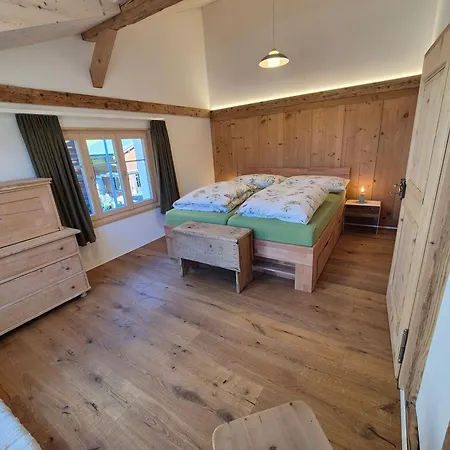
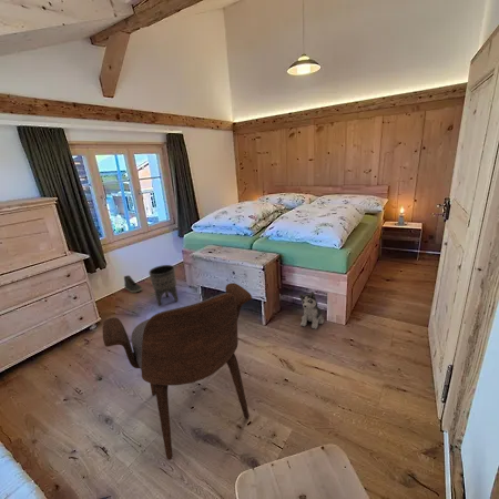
+ sneaker (131, 283)
+ plush toy (312, 304)
+ armchair (190, 352)
+ planter (164, 285)
